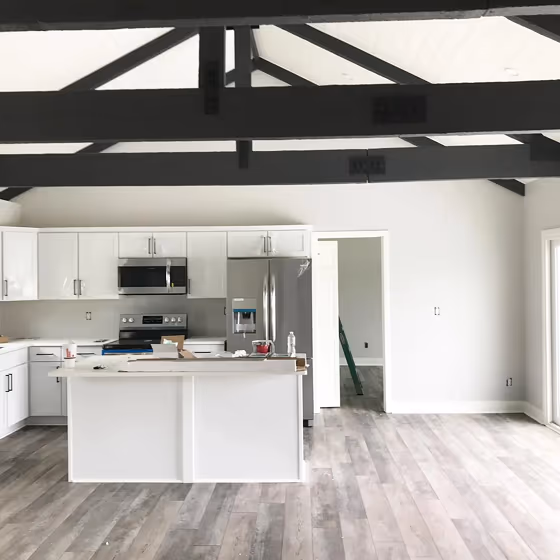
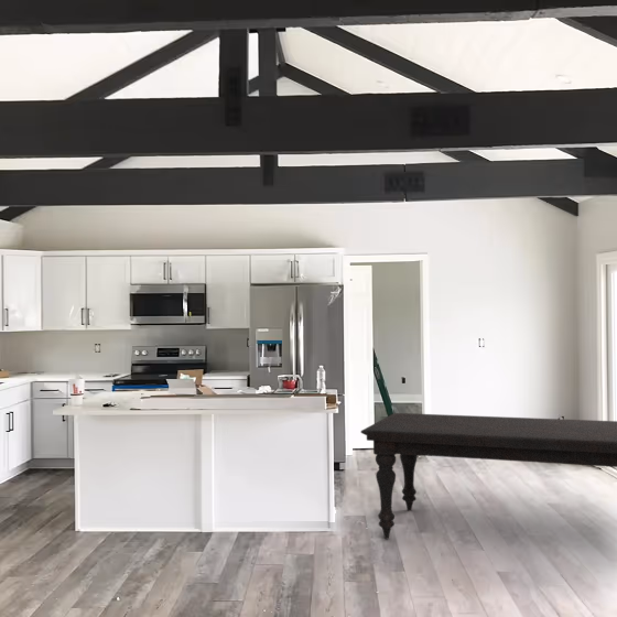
+ dining table (510, 459)
